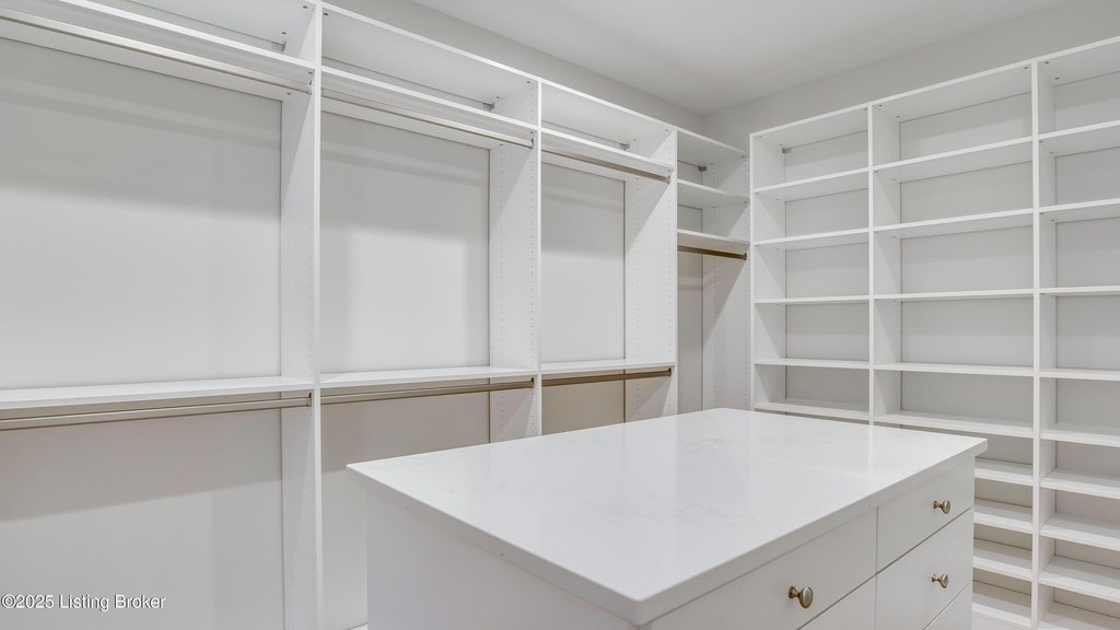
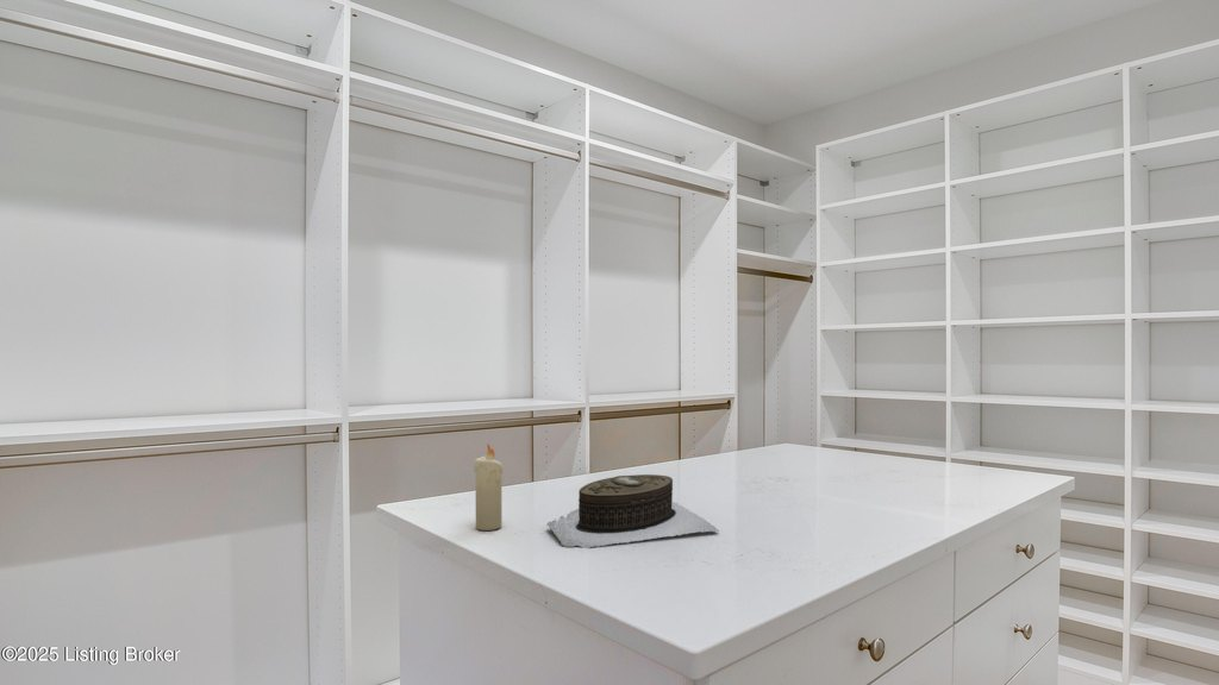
+ candle (488, 484)
+ jewelry box (623, 502)
